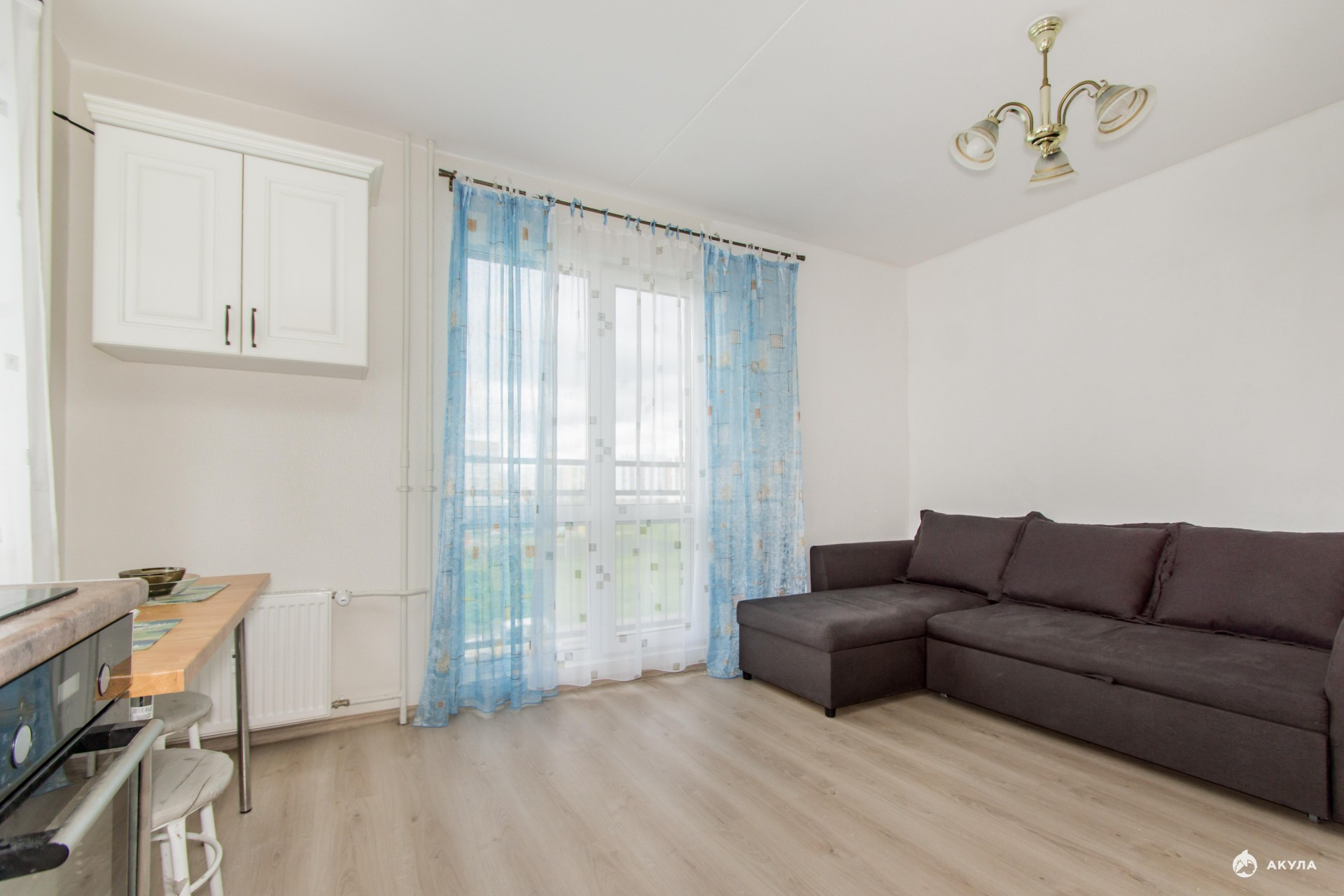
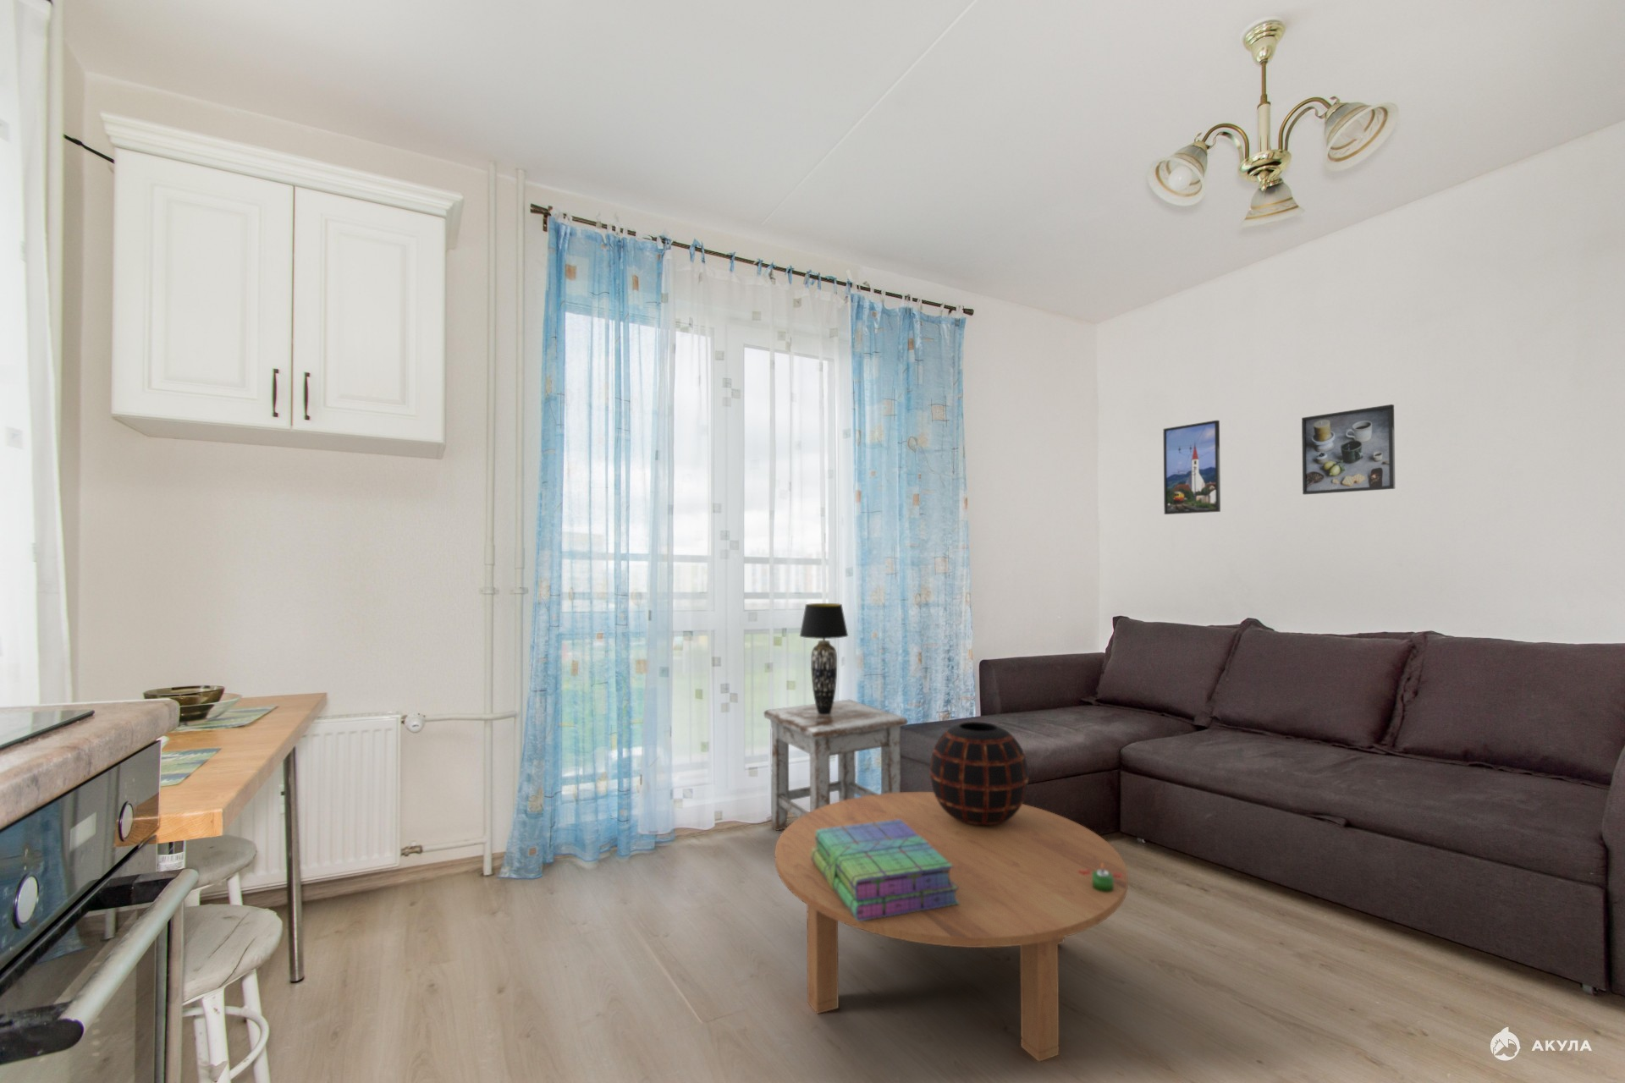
+ table lamp (823, 659)
+ coffee table (943, 909)
+ stack of books (880, 863)
+ decorative vase (978, 771)
+ candle (1103, 870)
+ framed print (1191, 469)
+ stool (838, 774)
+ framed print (1346, 451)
